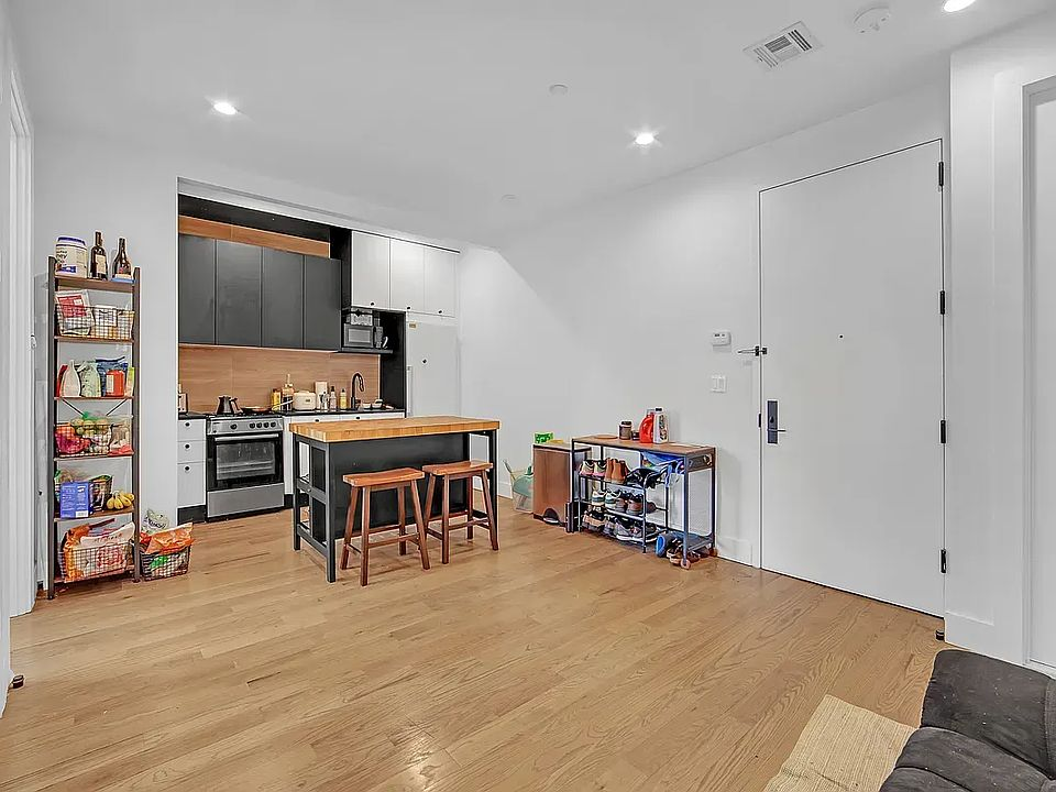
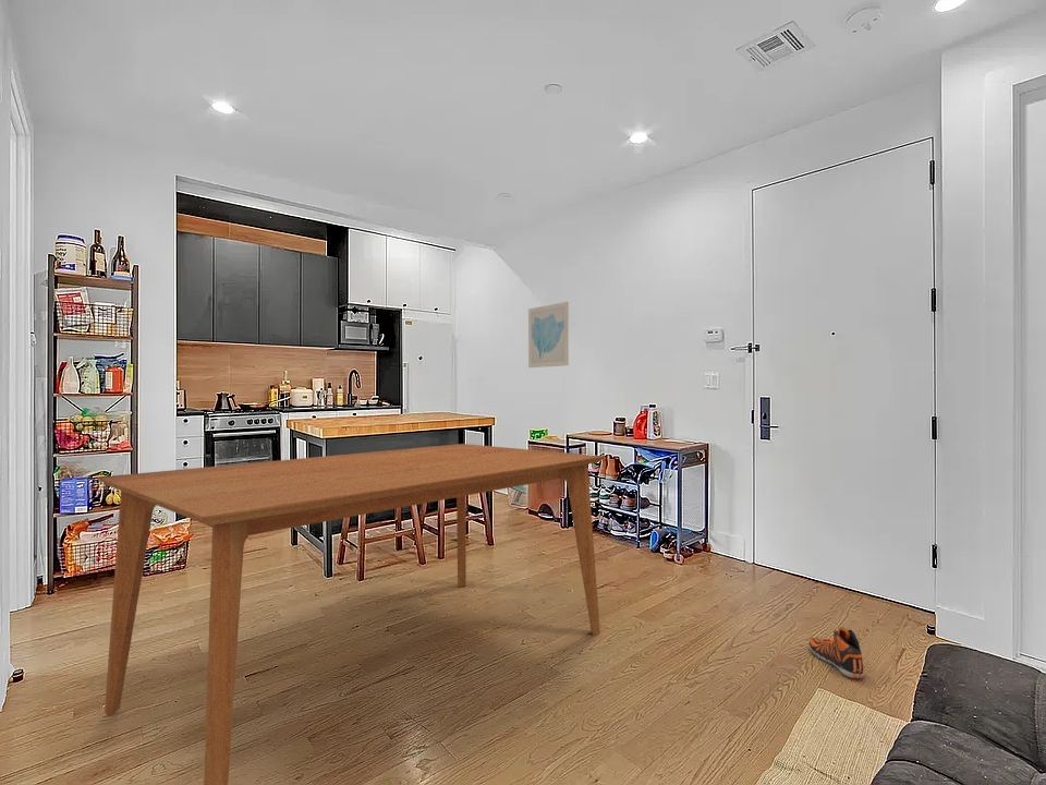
+ sneaker (837, 643)
+ wall art (547, 336)
+ dining table (376, 511)
